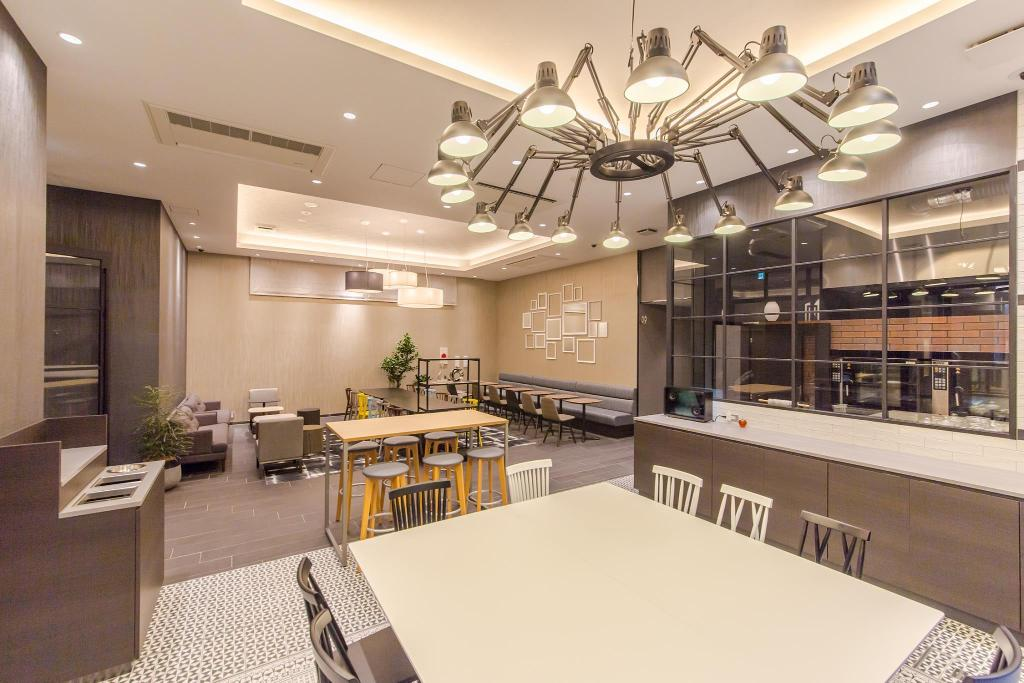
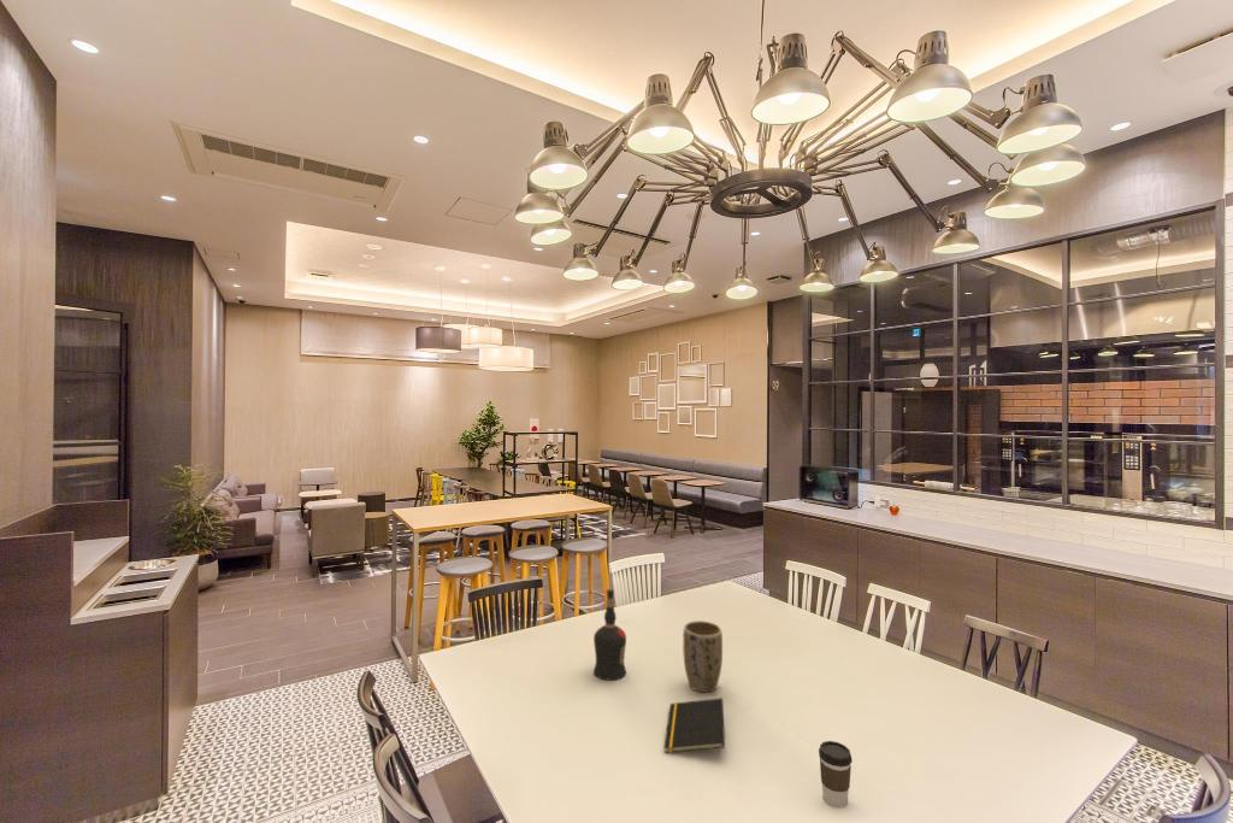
+ liquor bottle (609, 630)
+ coffee cup (834, 774)
+ plant pot (702, 656)
+ notepad (695, 723)
